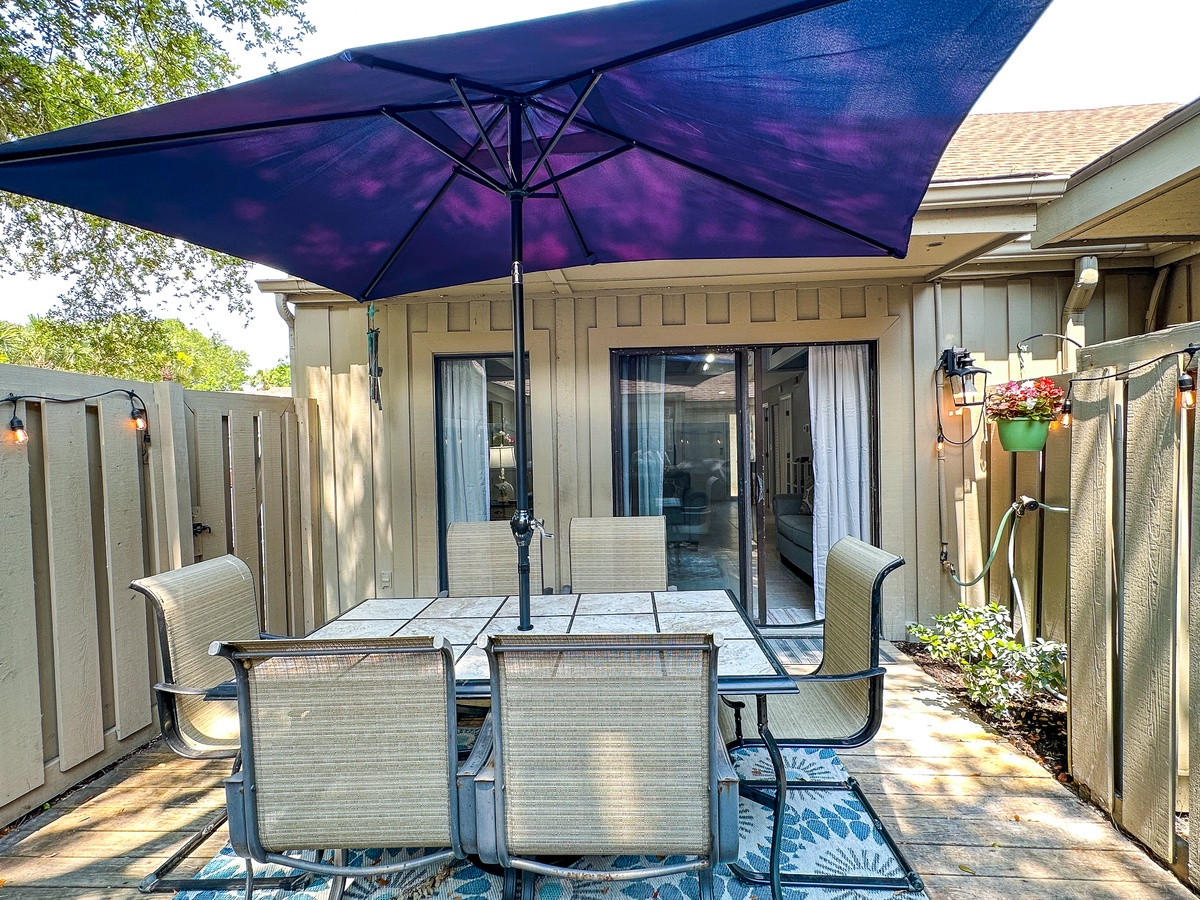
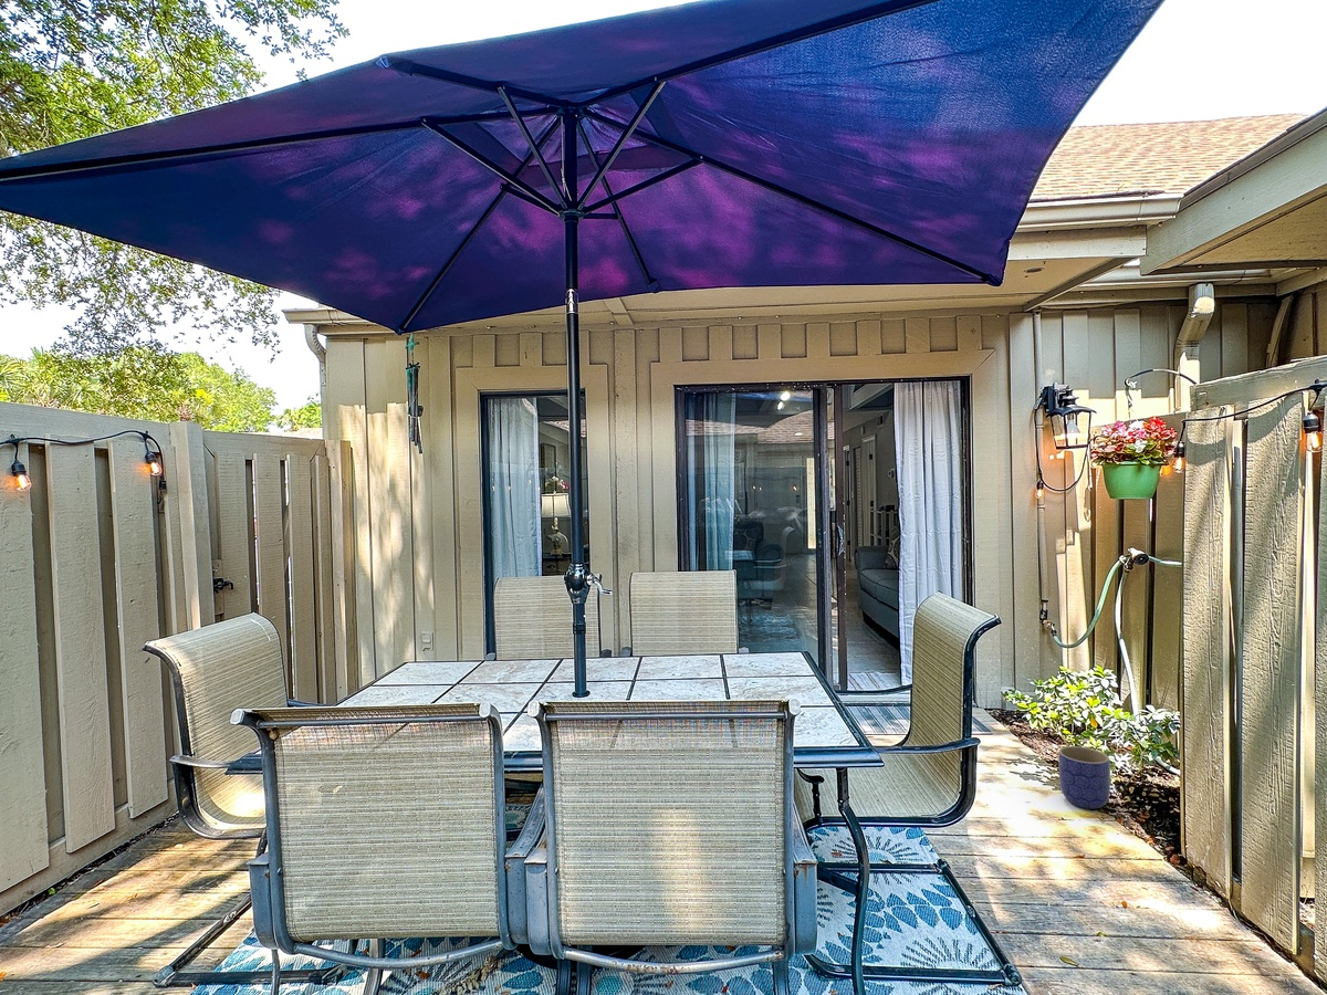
+ planter (1084, 778)
